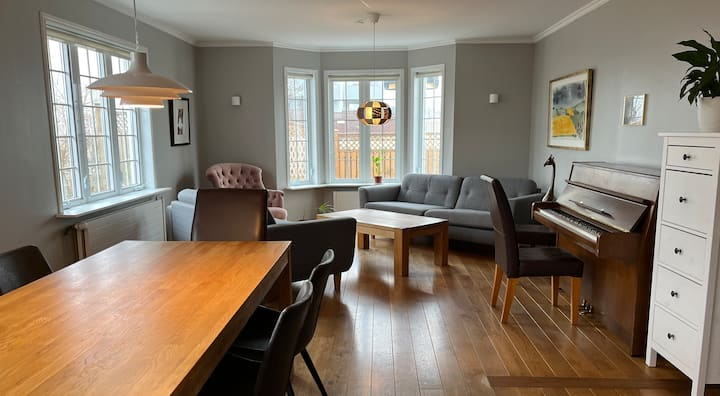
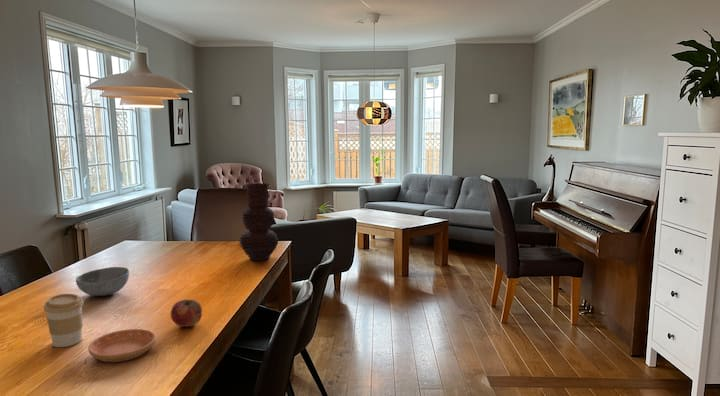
+ vase (258, 221)
+ bowl (103, 283)
+ fruit (186, 312)
+ coffee cup (65, 319)
+ saucer (123, 346)
